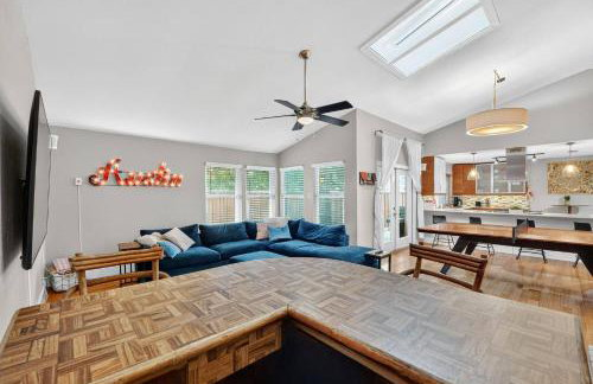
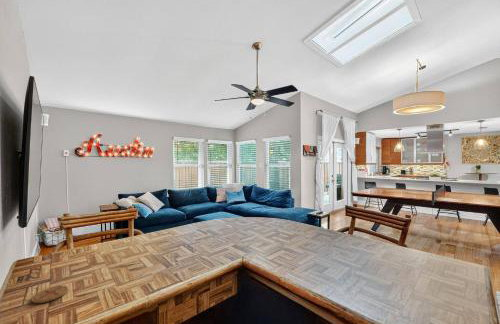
+ coaster (50, 293)
